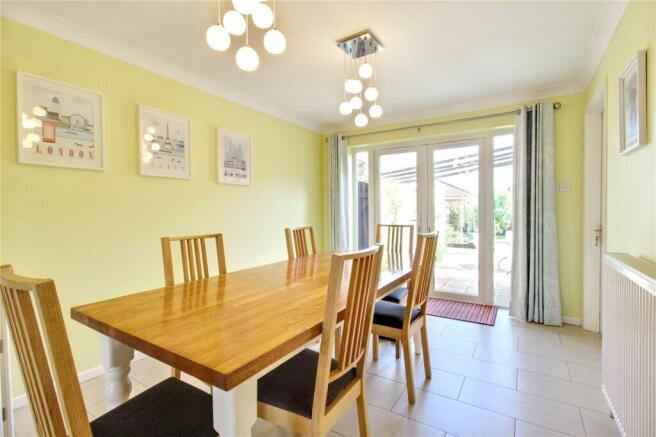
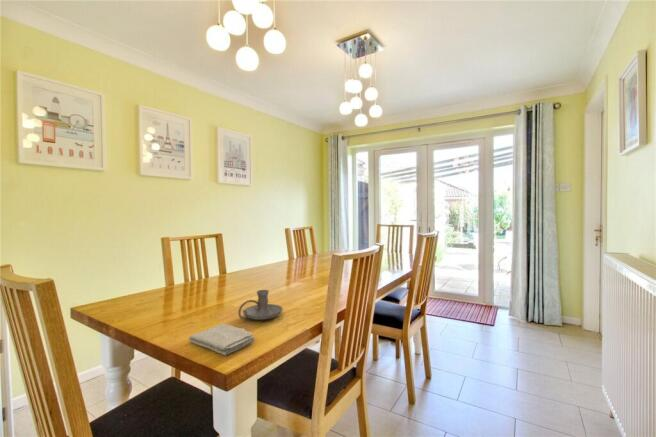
+ washcloth (222, 337)
+ candle holder (259, 304)
